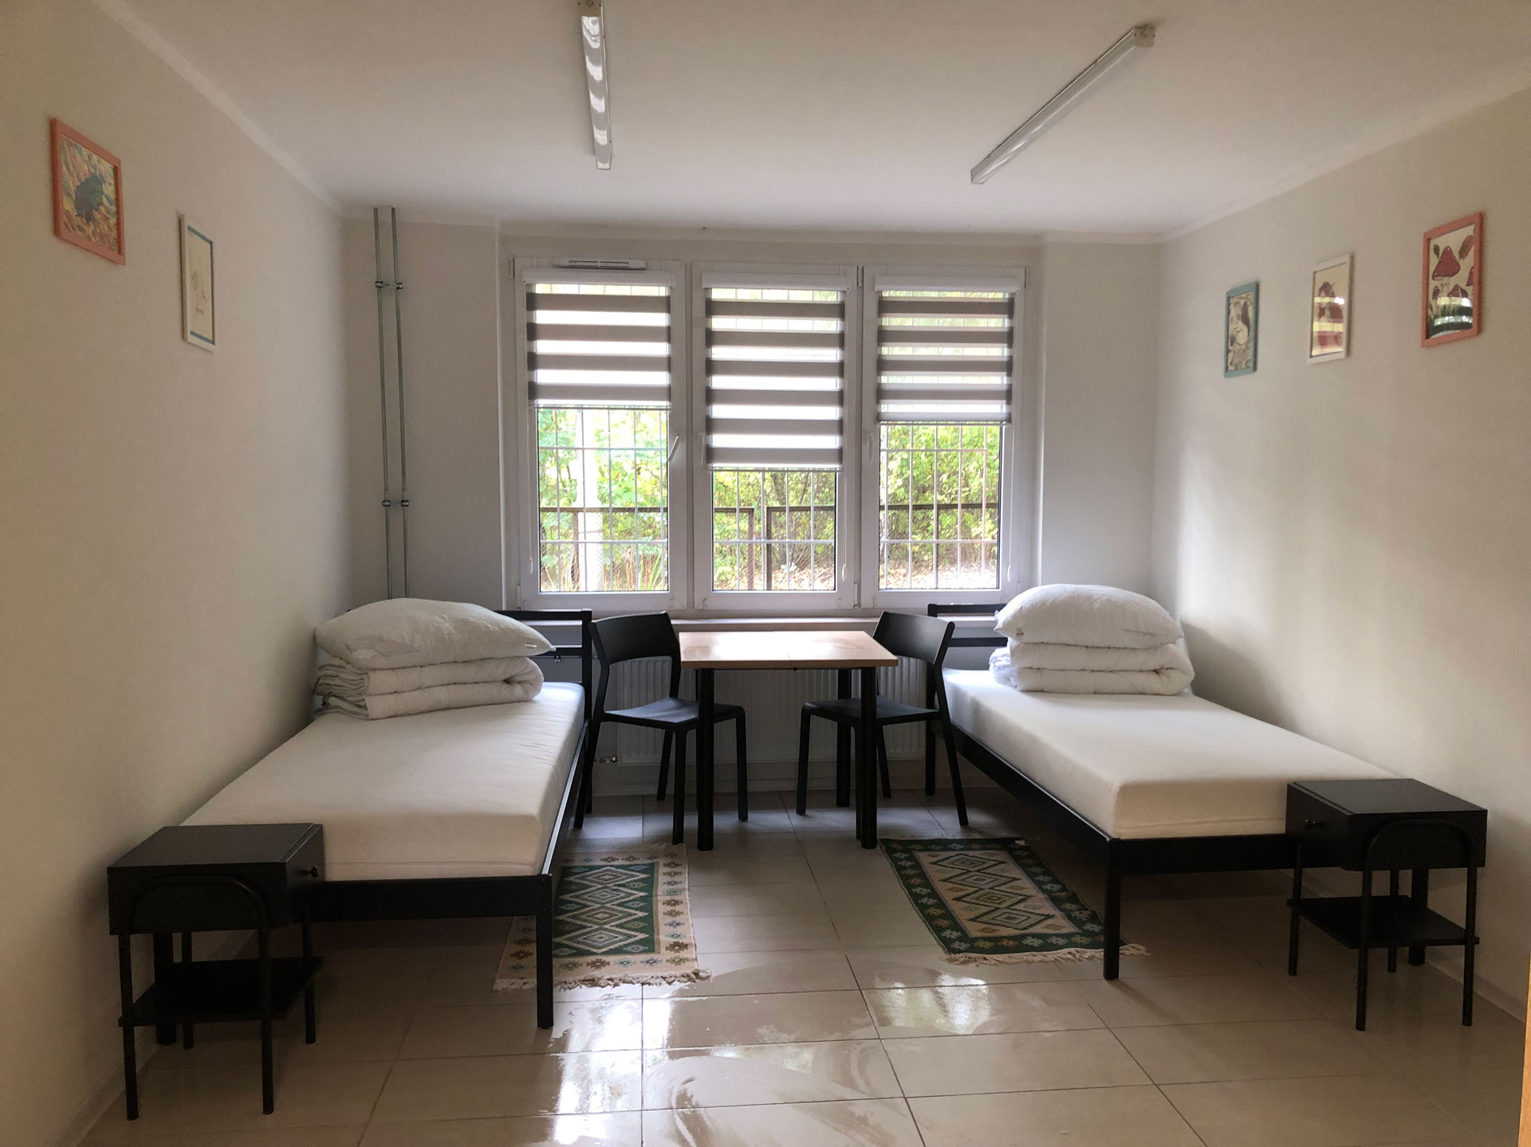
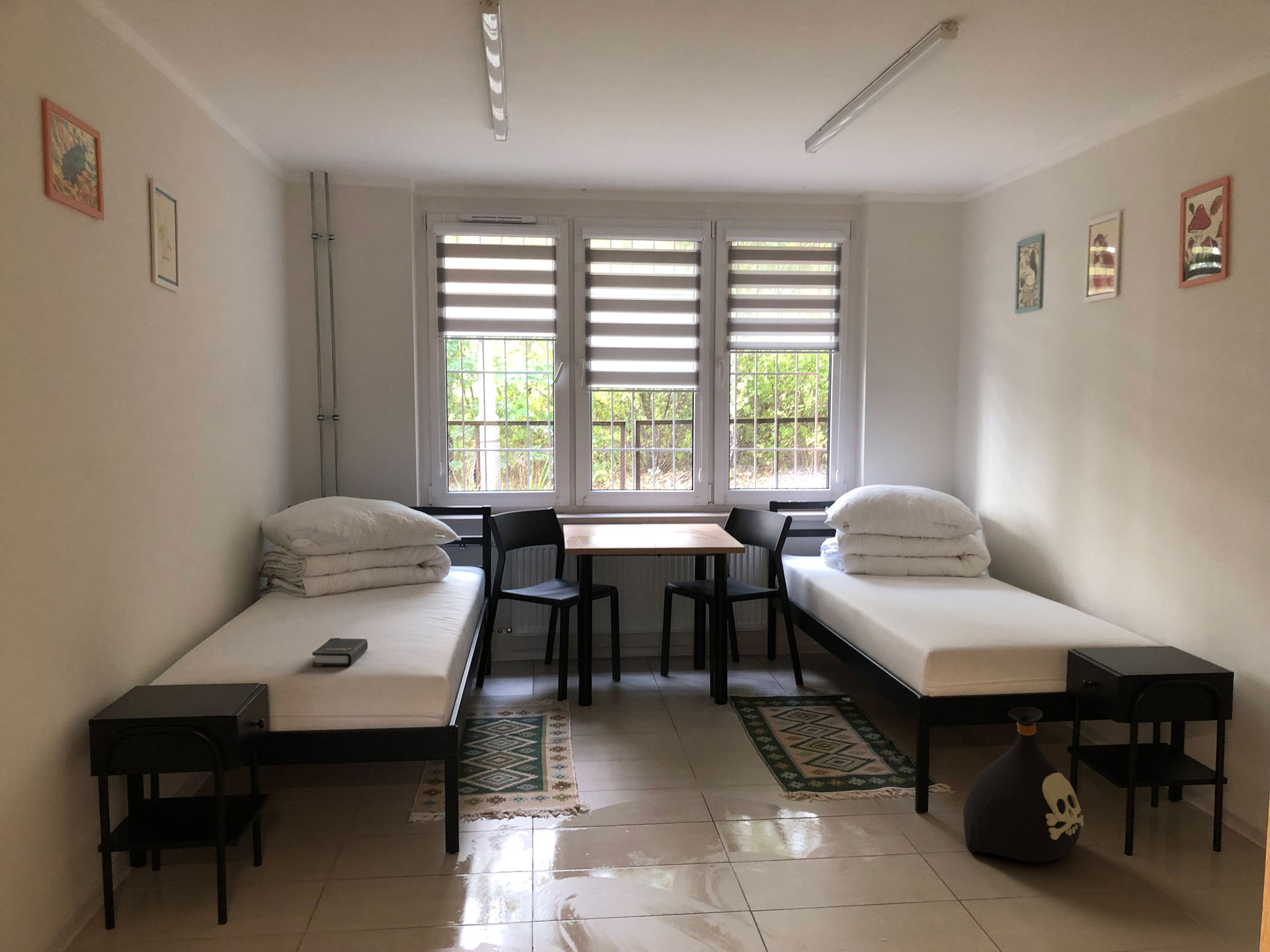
+ bag (1023, 778)
+ hardback book (341, 651)
